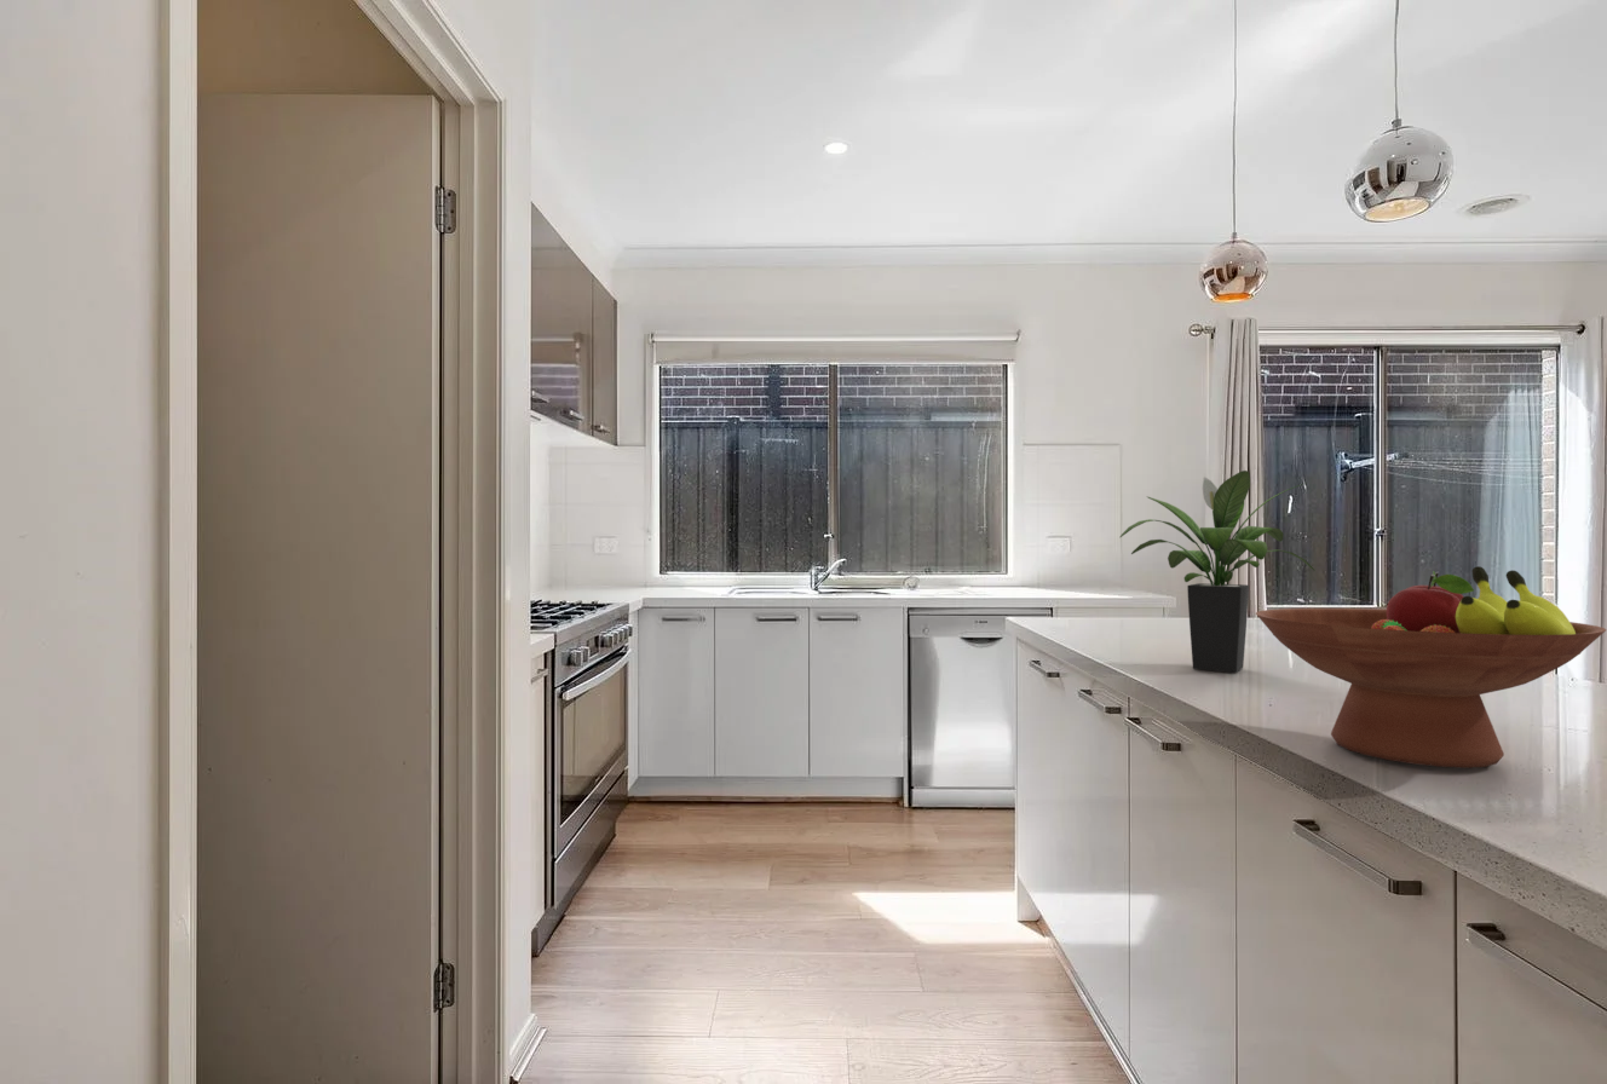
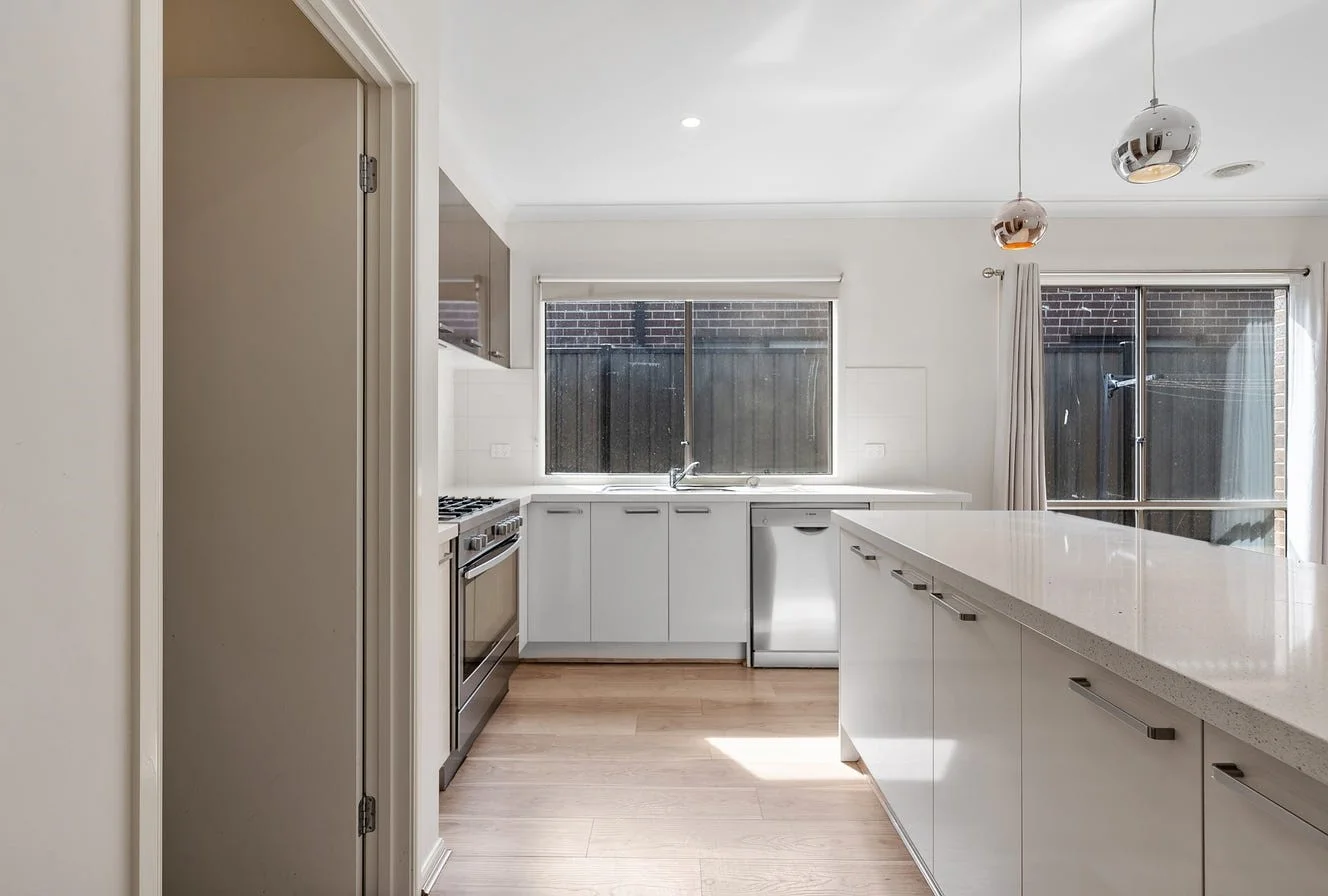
- potted plant (1215, 572)
- fruit bowl (1412, 659)
